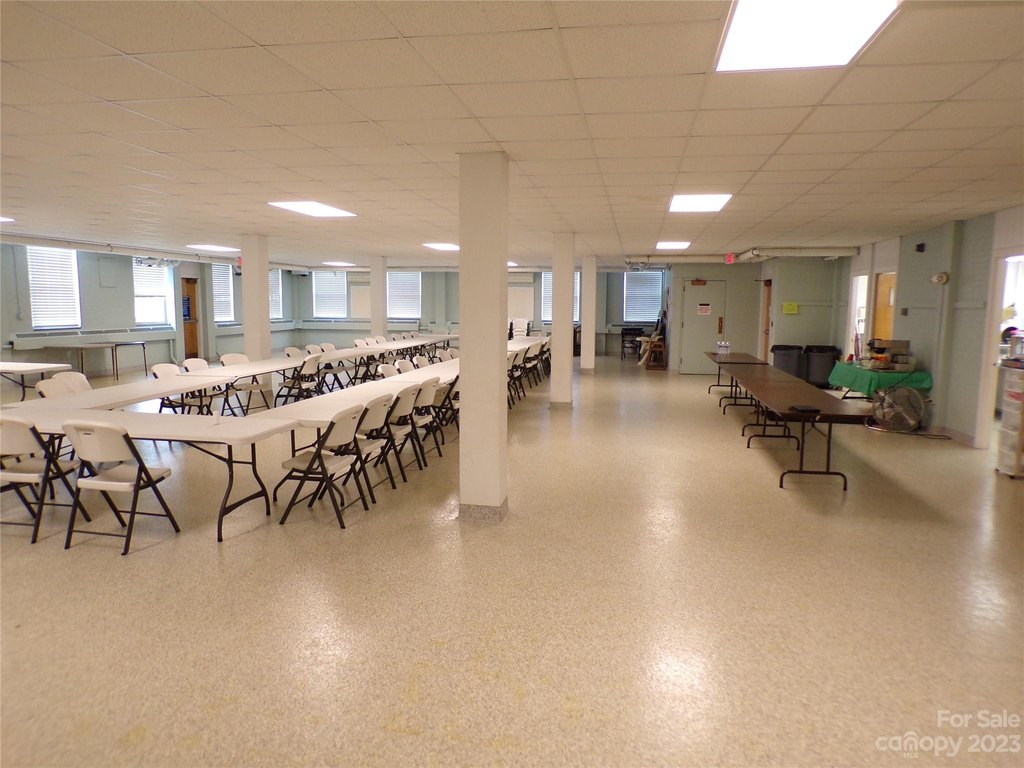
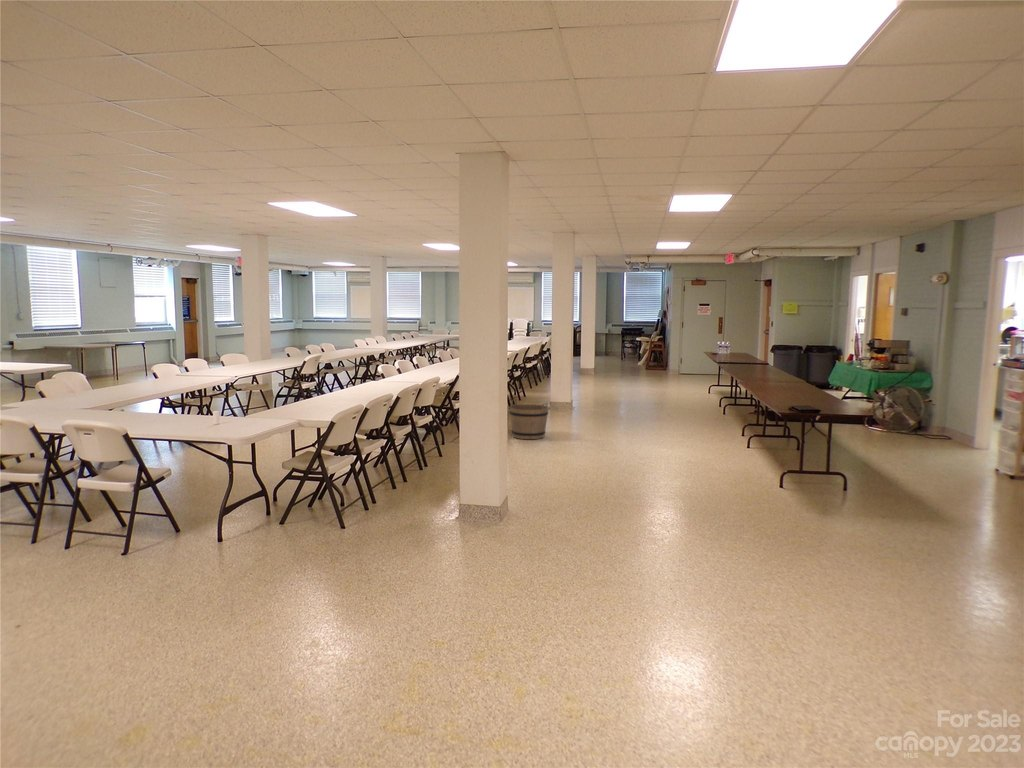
+ bucket (528, 418)
